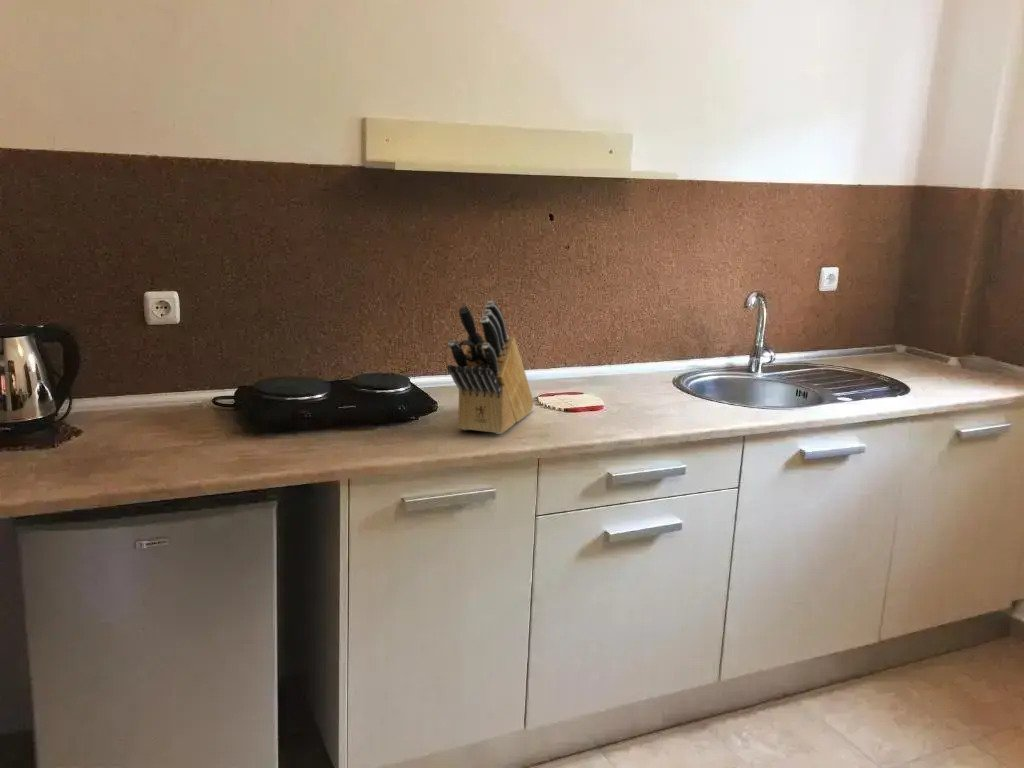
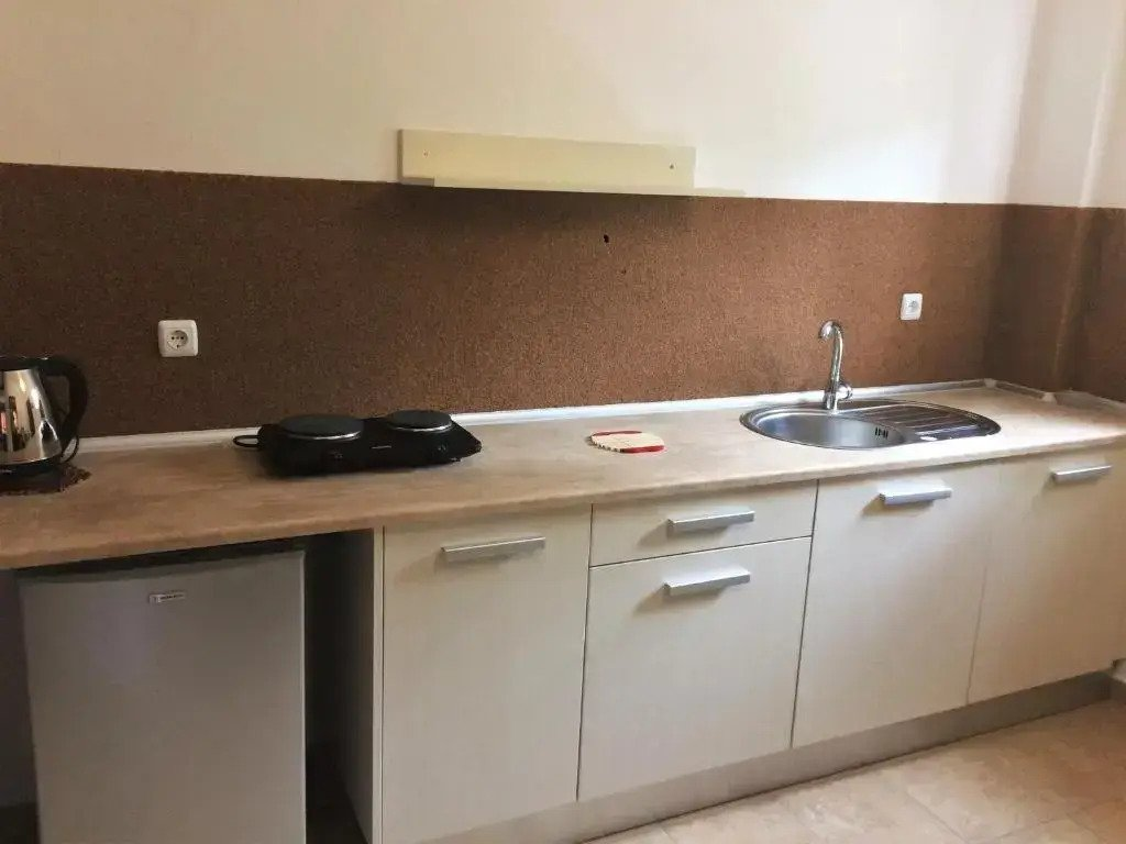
- knife block (493, 361)
